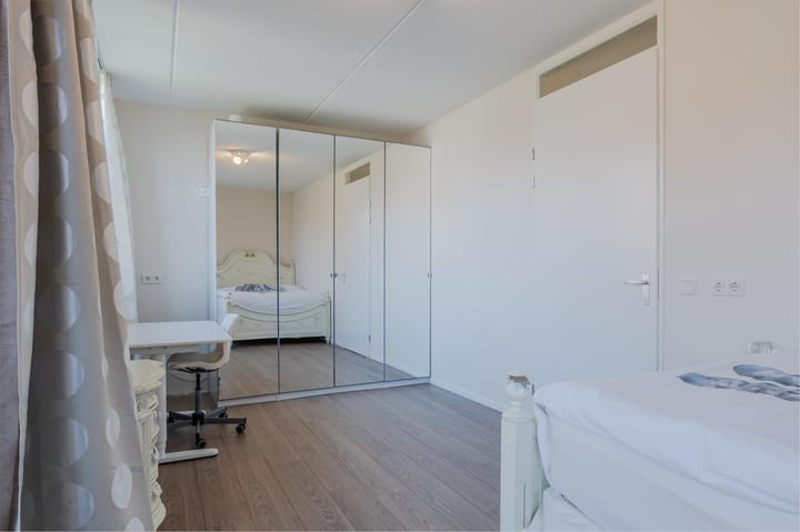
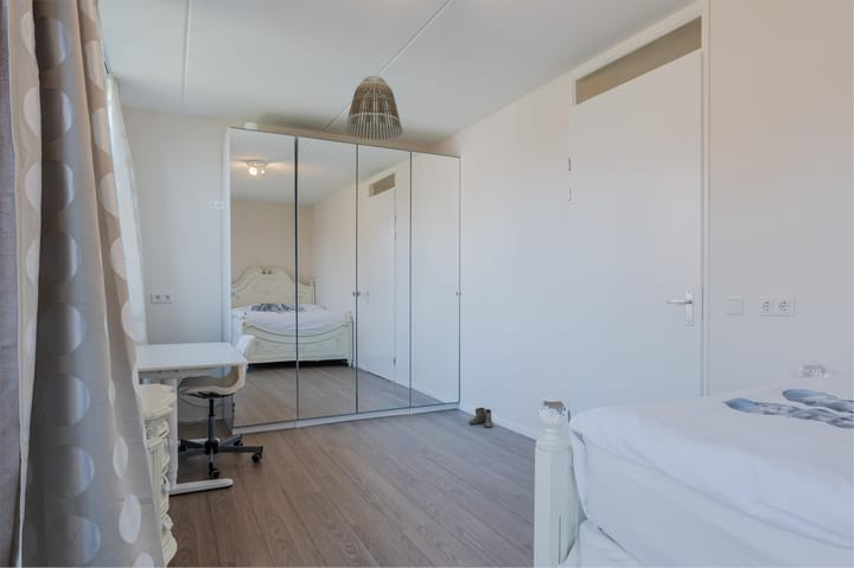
+ lamp shade (372, 104)
+ boots (482, 416)
